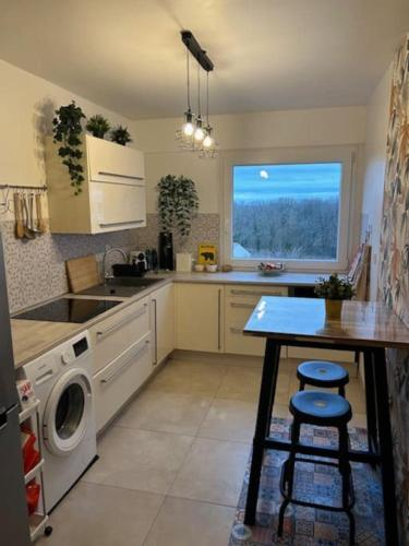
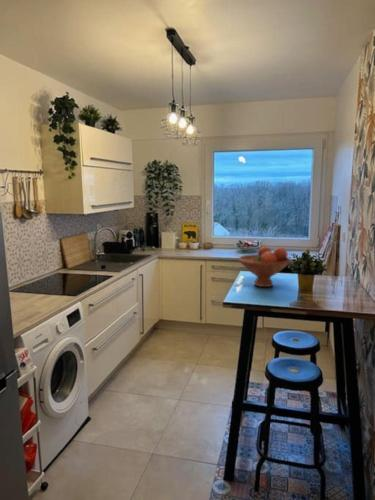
+ fruit bowl (264, 266)
